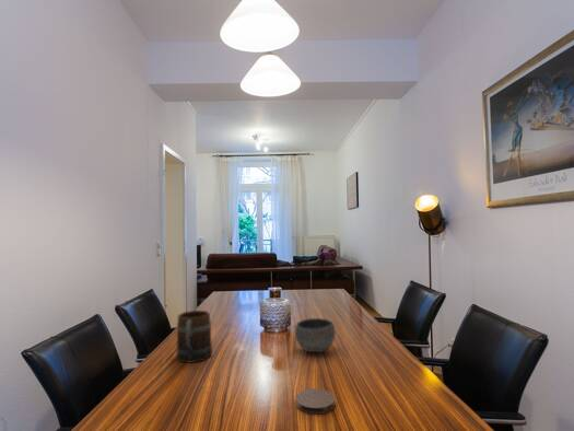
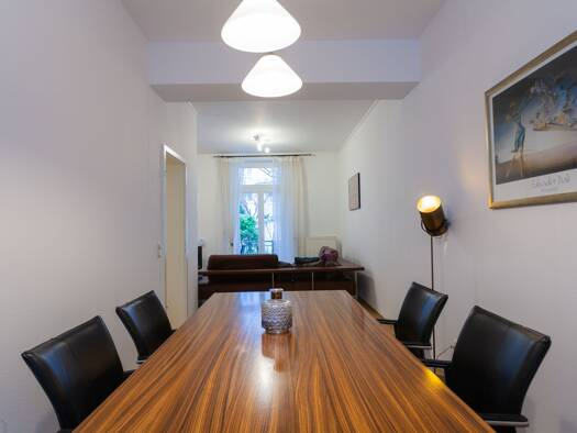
- bowl (315, 336)
- mug (192, 337)
- coaster (315, 400)
